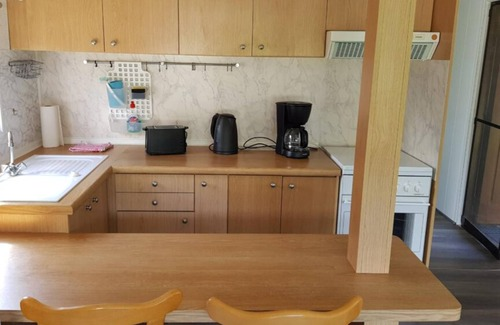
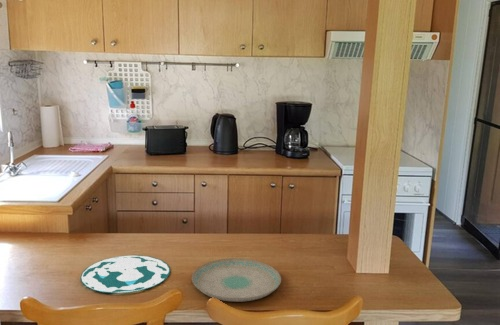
+ plate (126, 269)
+ plate (236, 279)
